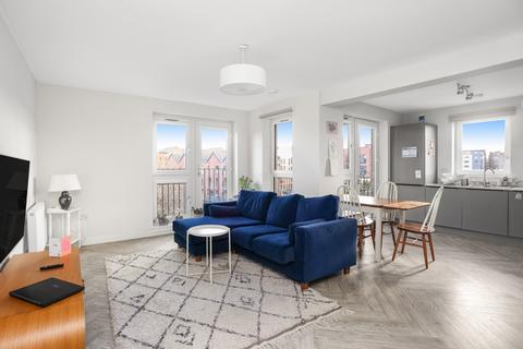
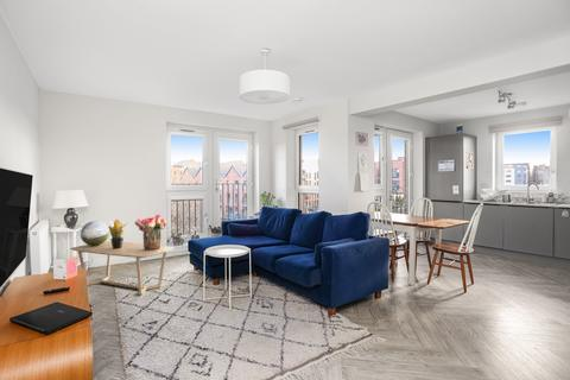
+ potted plant (116, 233)
+ bouquet (151, 230)
+ decorative sphere (95, 233)
+ coffee table (122, 255)
